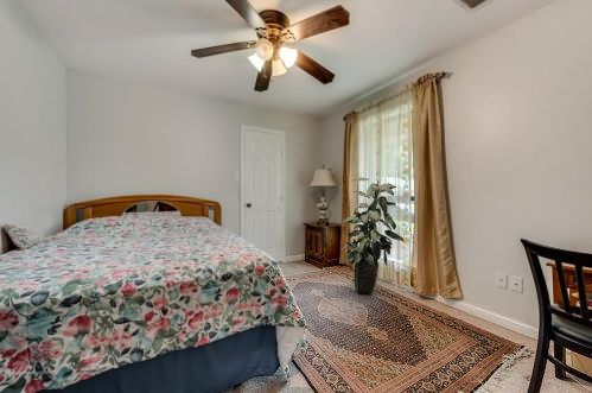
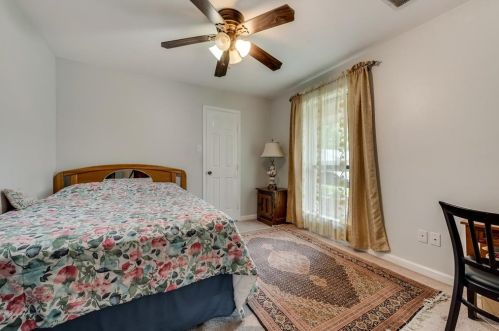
- indoor plant (368, 234)
